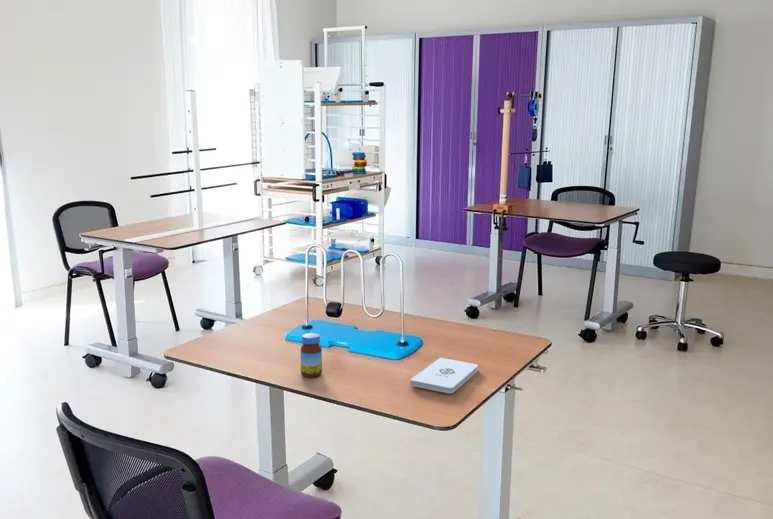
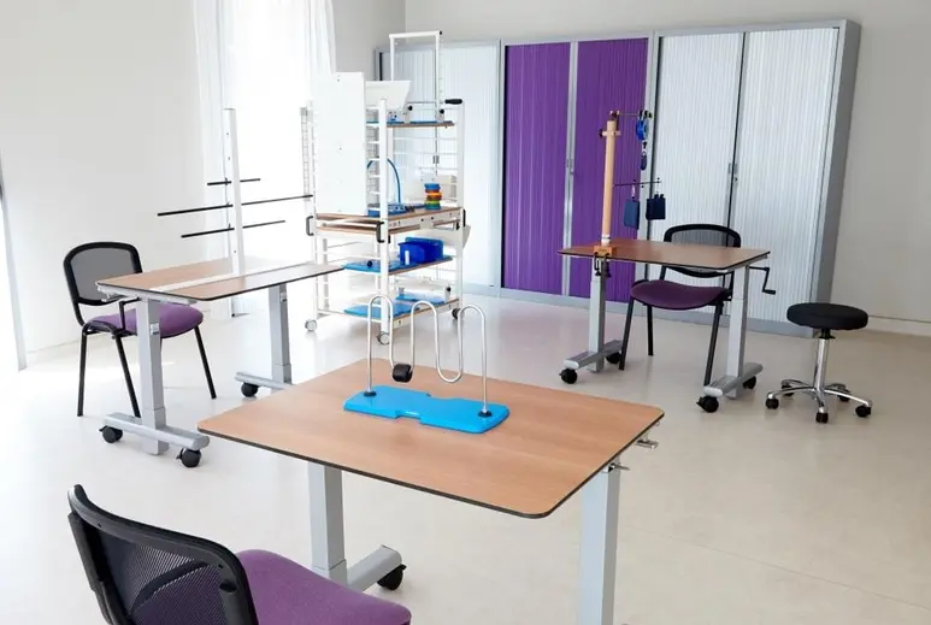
- notepad (445, 374)
- jar (311, 354)
